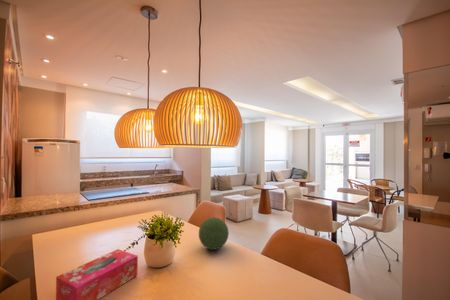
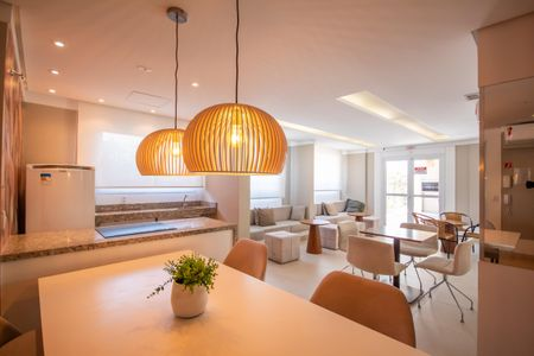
- decorative orb (213, 233)
- tissue box (100, 275)
